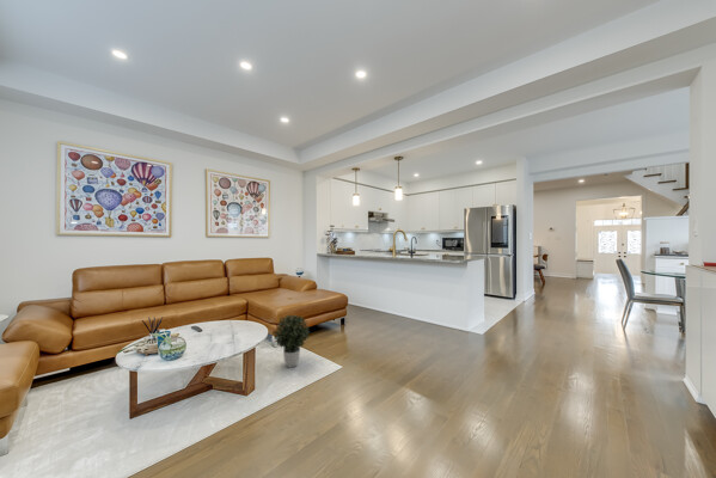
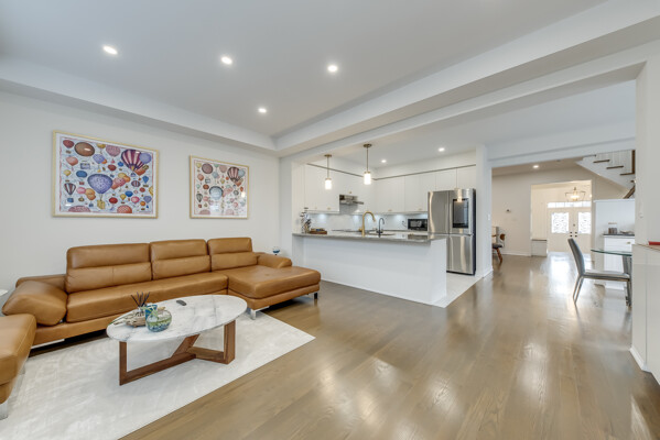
- potted plant (292, 339)
